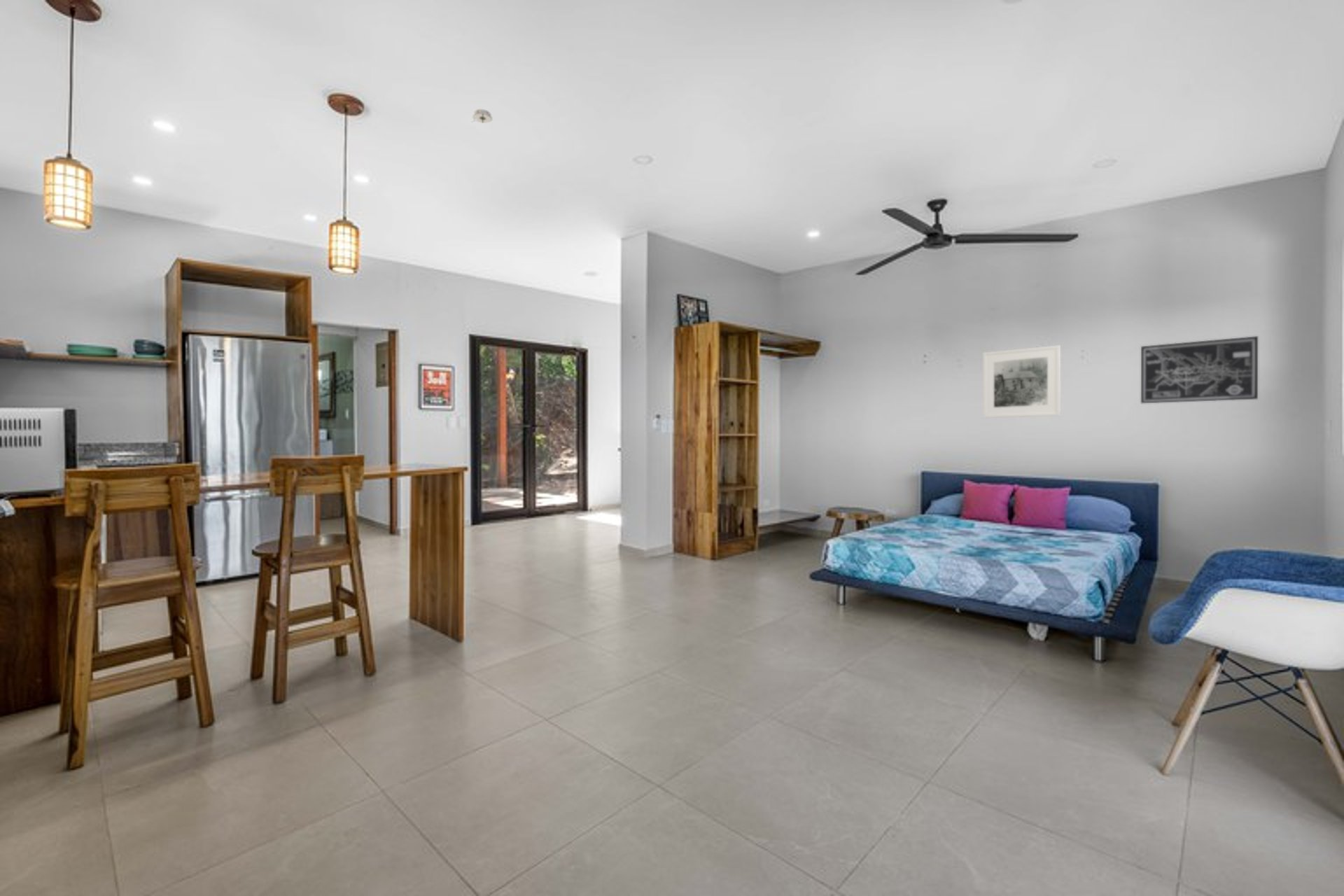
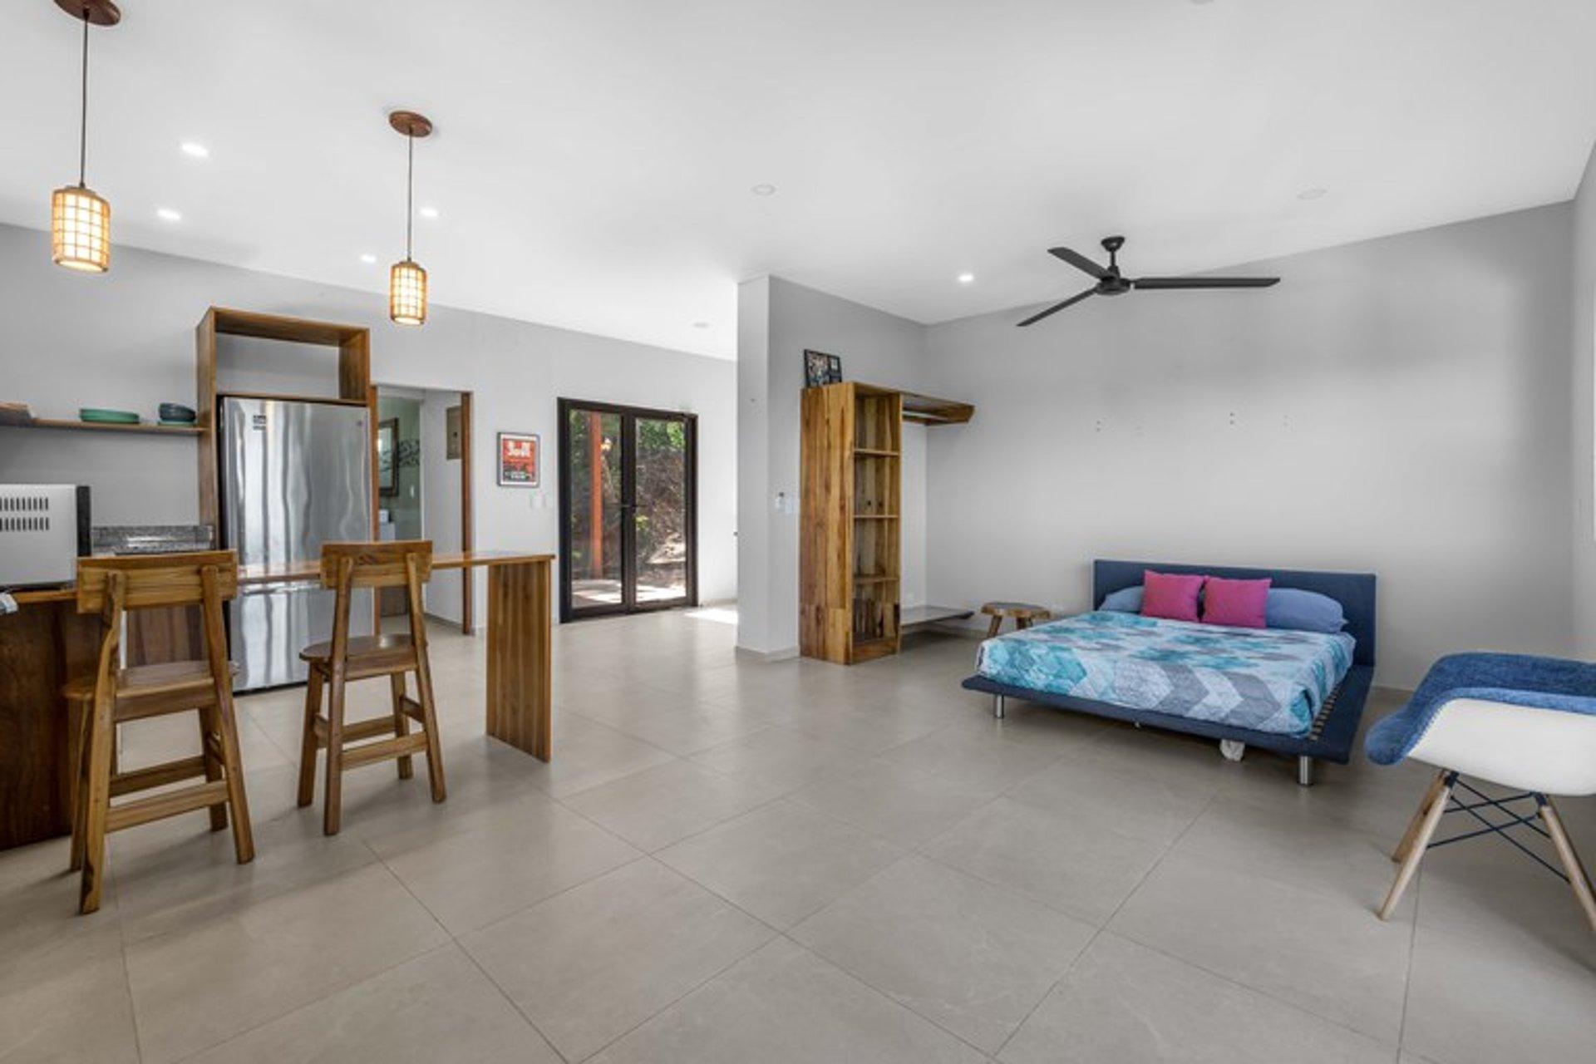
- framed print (1020, 383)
- wall art (1196, 371)
- smoke detector (482, 115)
